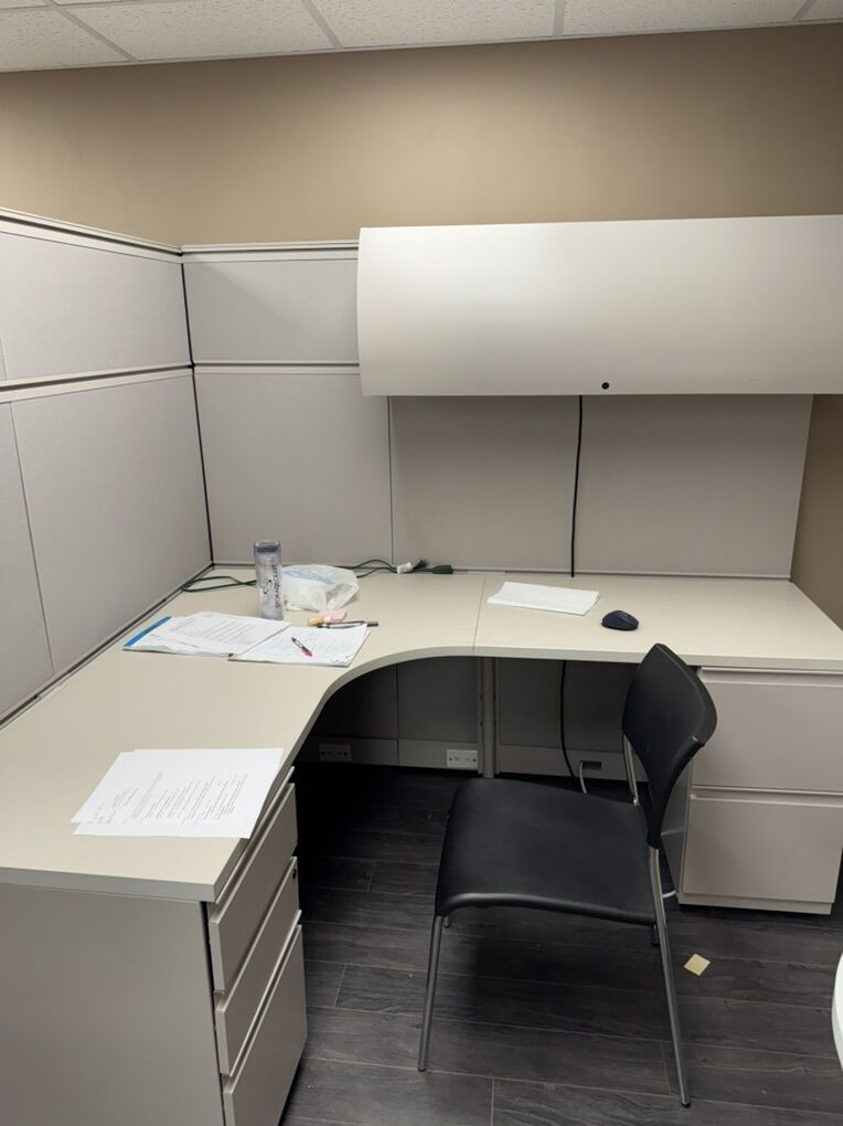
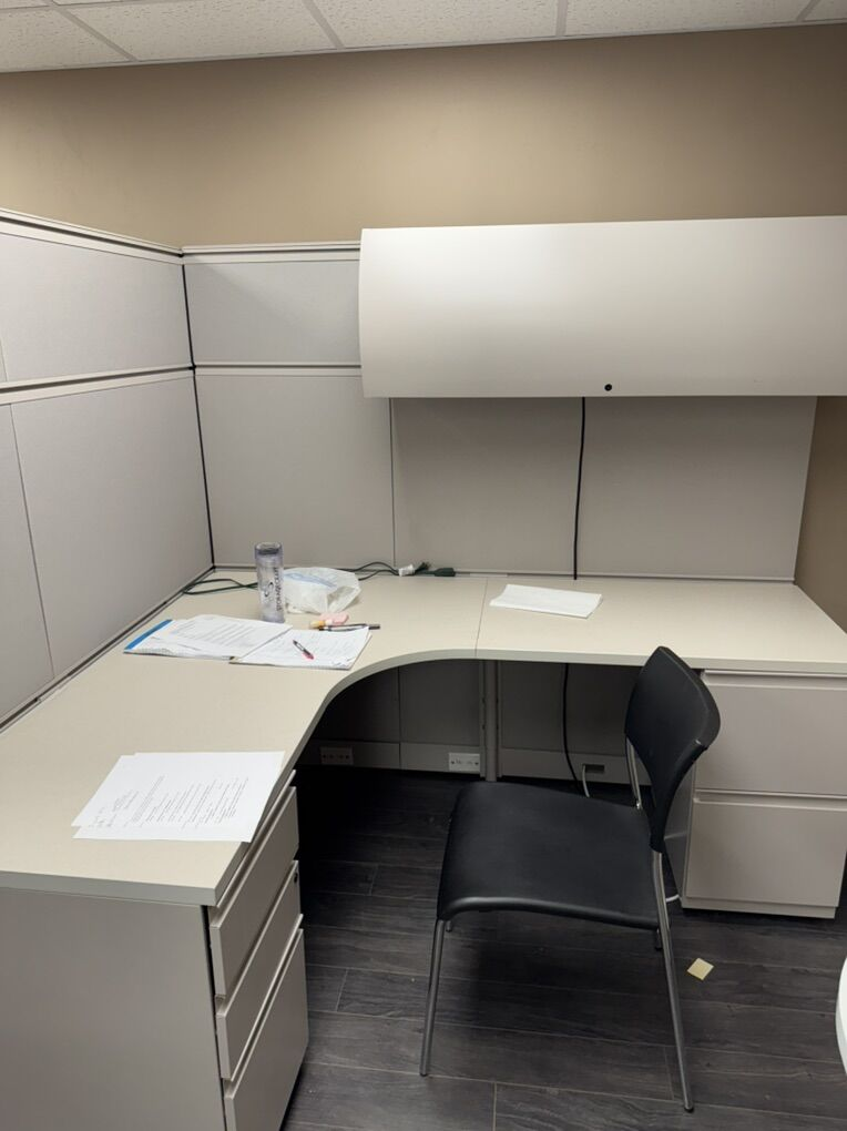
- computer mouse (619, 618)
